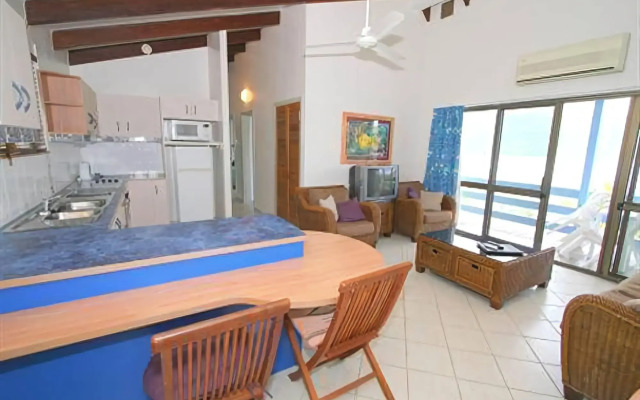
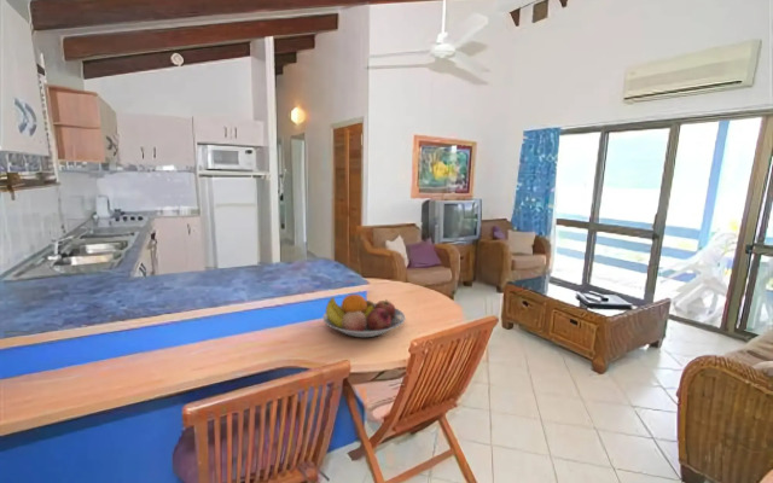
+ fruit bowl (364, 313)
